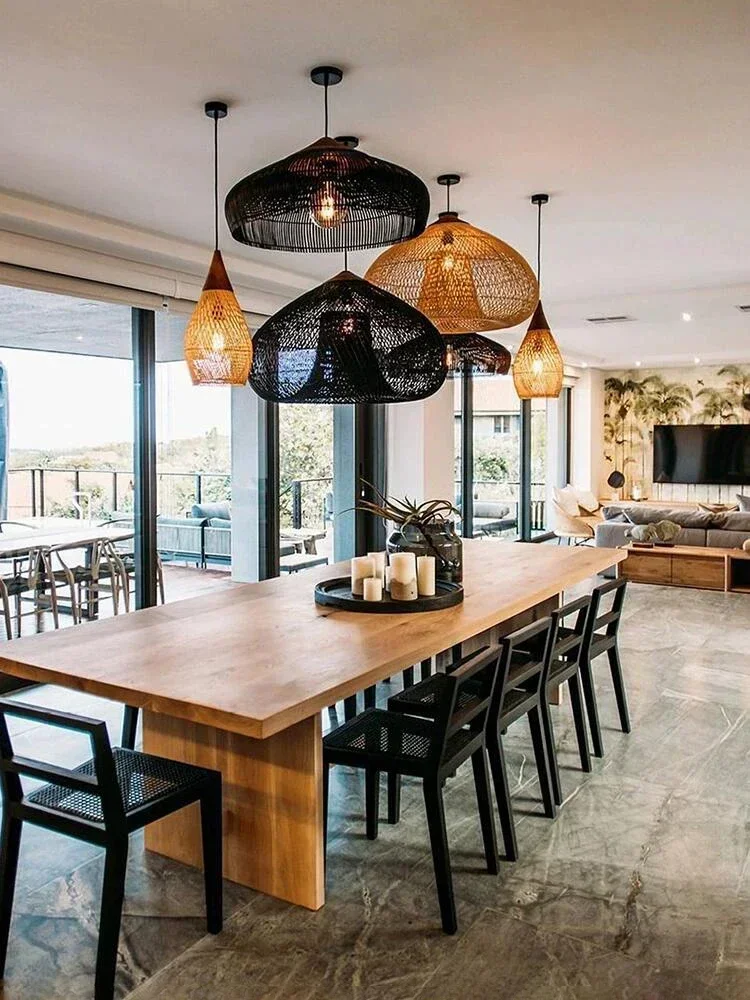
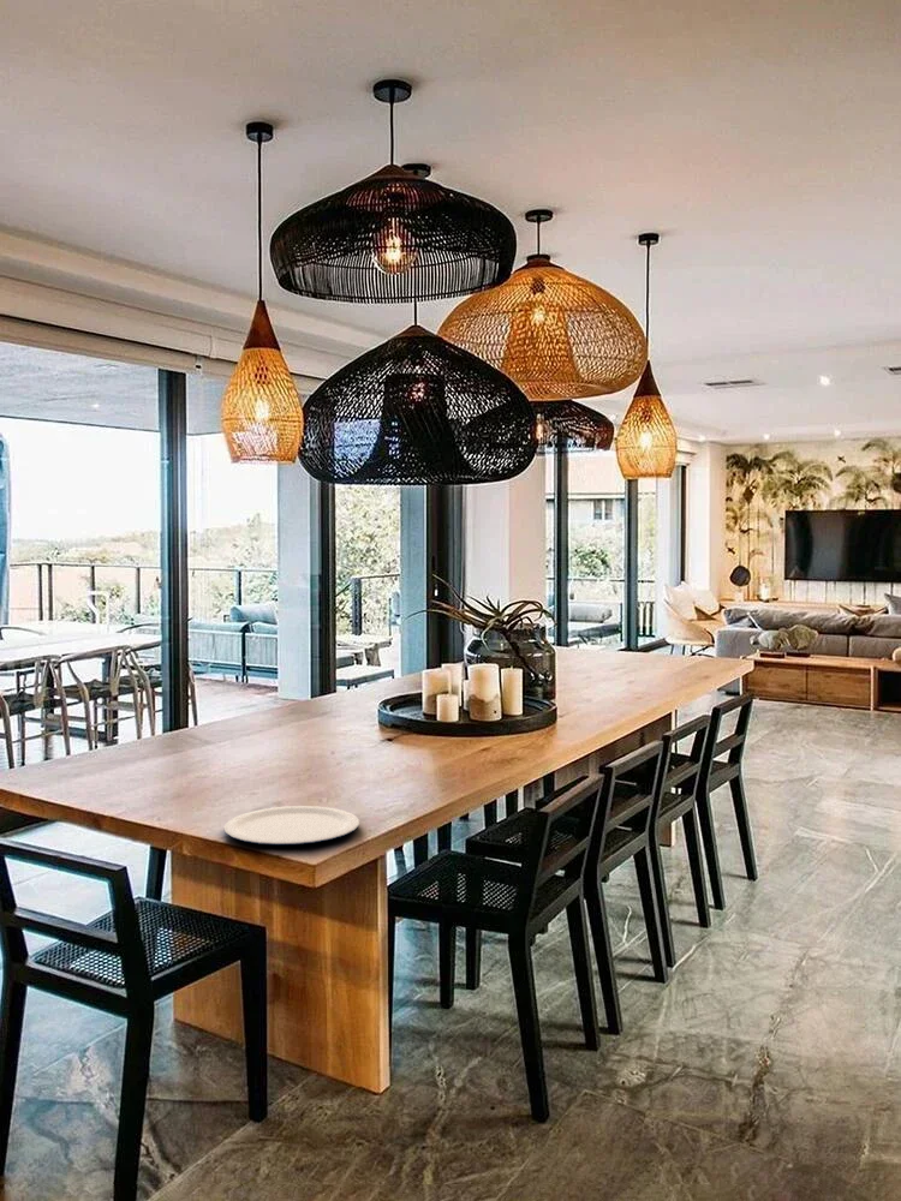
+ plate (292, 826)
